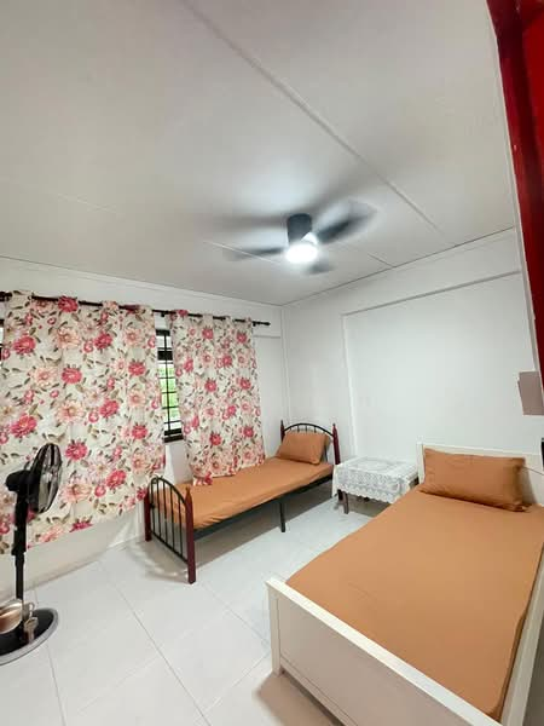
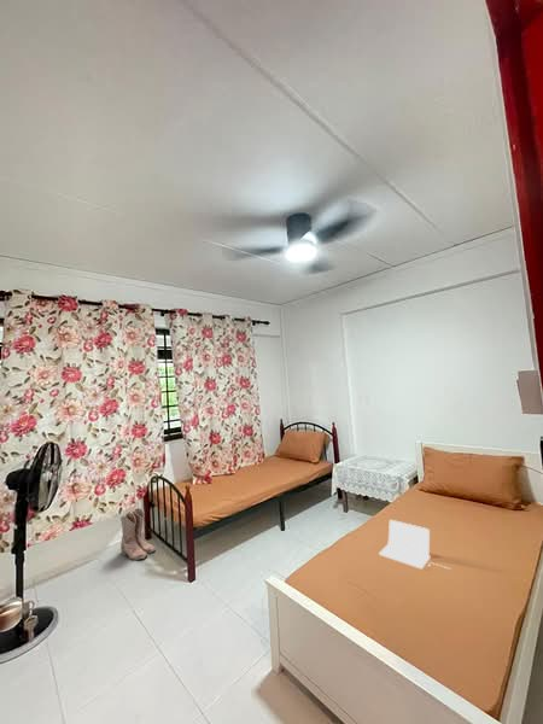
+ laptop (415, 544)
+ boots (138, 531)
